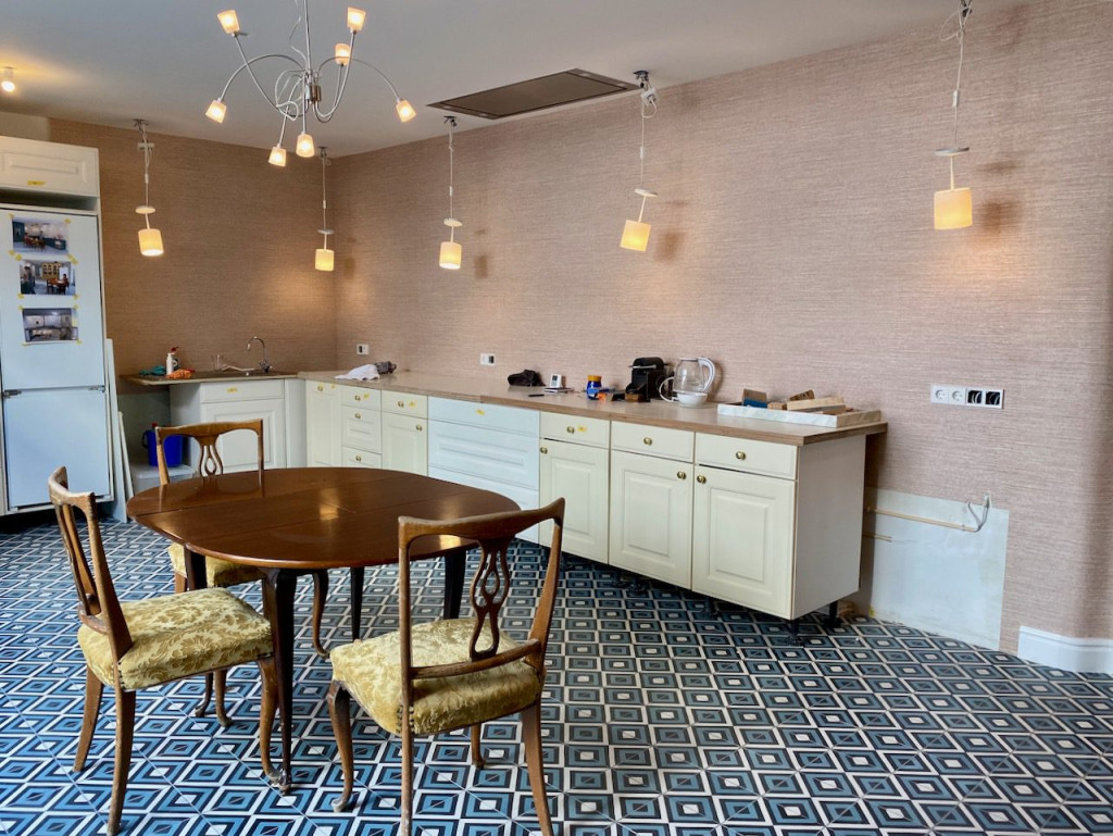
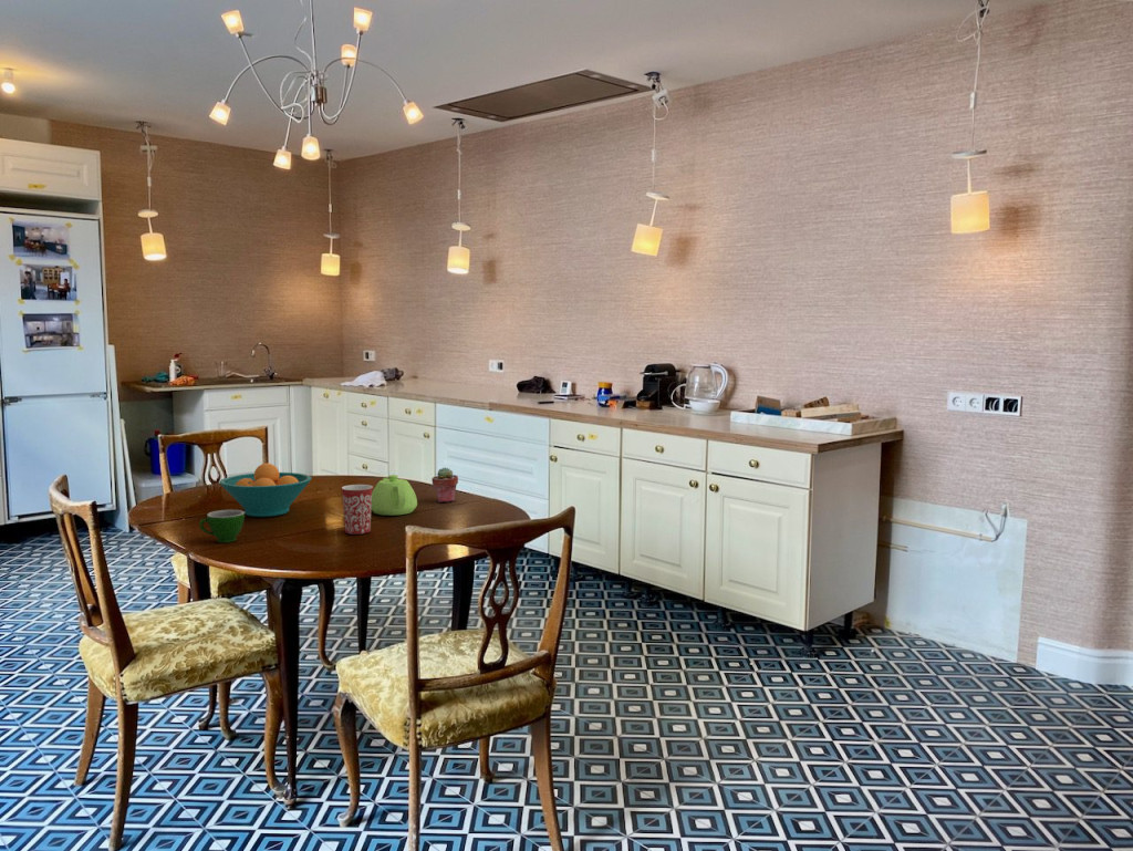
+ teacup (222, 527)
+ mug (355, 508)
+ teapot (393, 492)
+ potted succulent (445, 484)
+ fruit bowl (266, 488)
